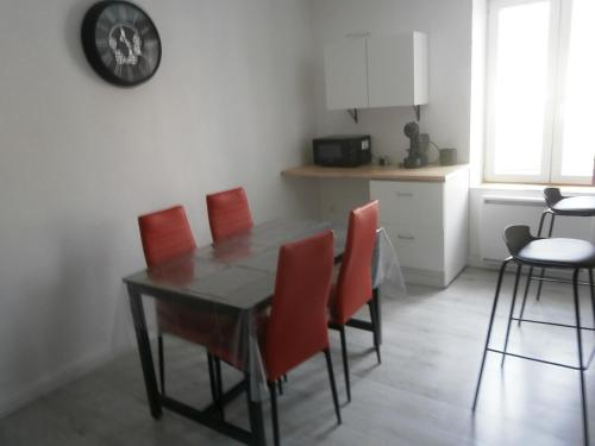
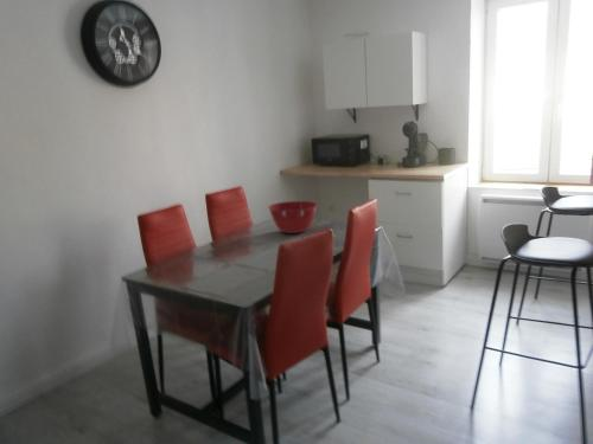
+ mixing bowl (293, 218)
